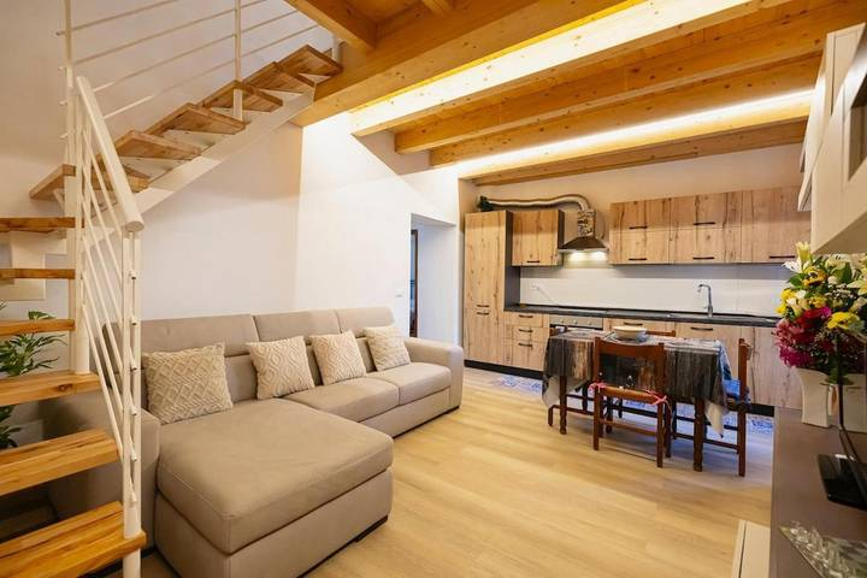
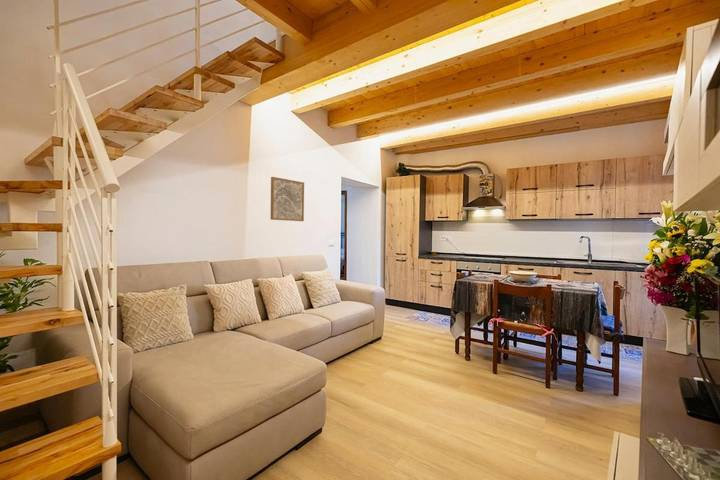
+ wall art (288, 200)
